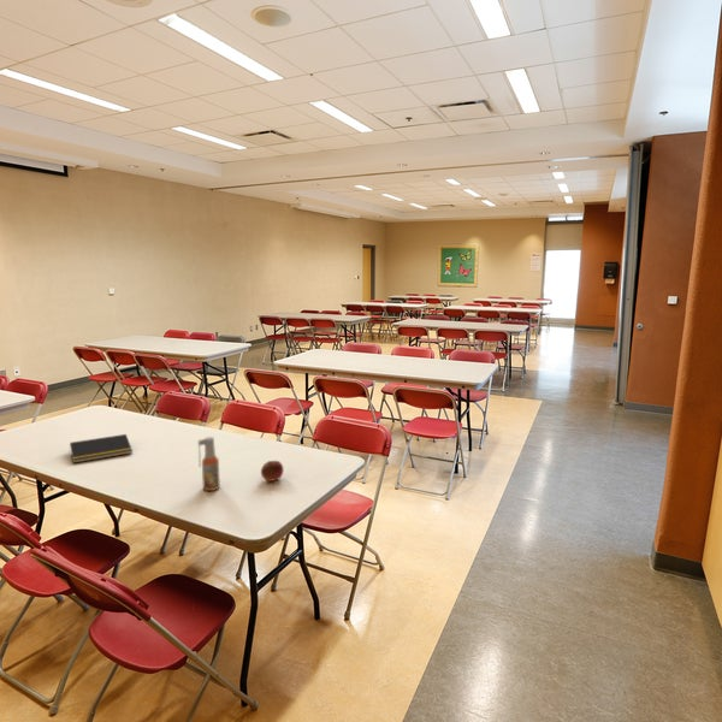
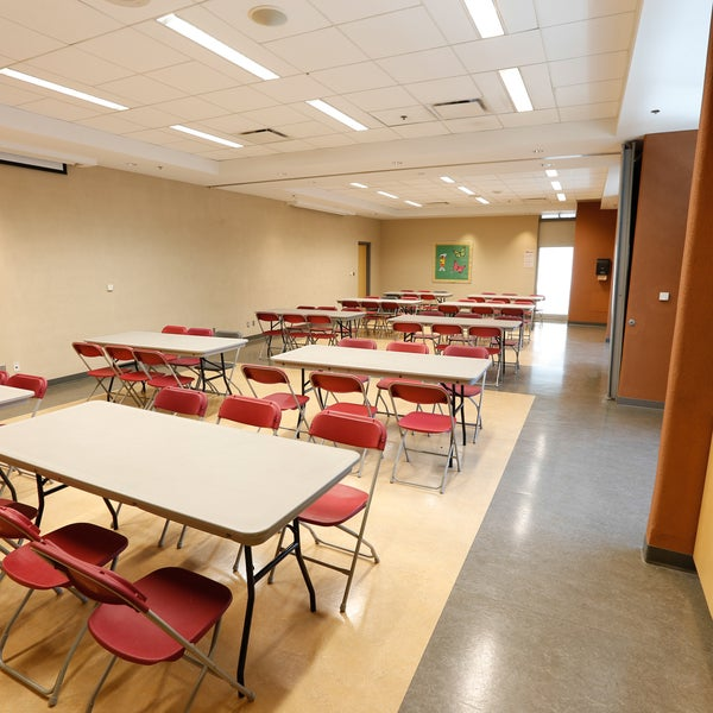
- fruit (272, 469)
- notepad (101, 448)
- spray bottle (208, 463)
